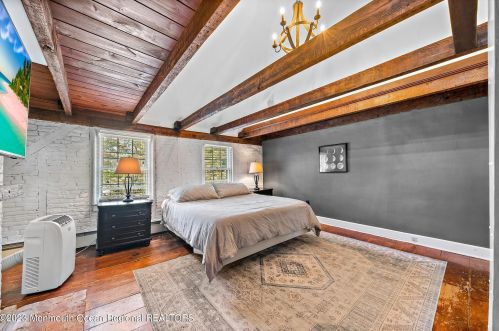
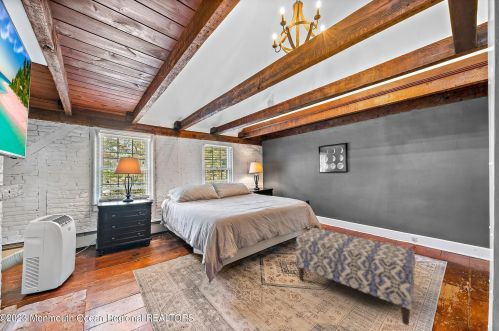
+ bench (350, 265)
